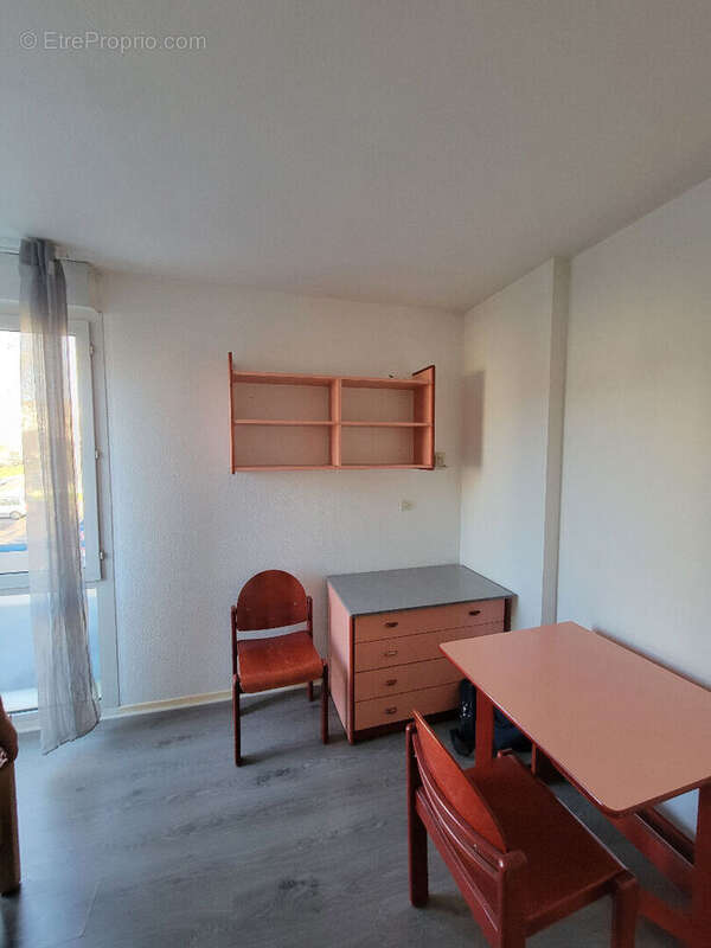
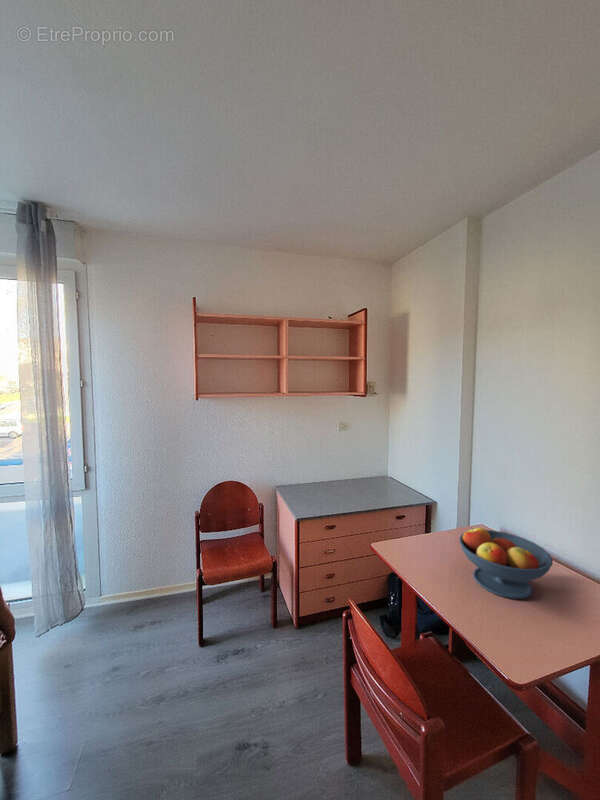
+ fruit bowl (502, 558)
